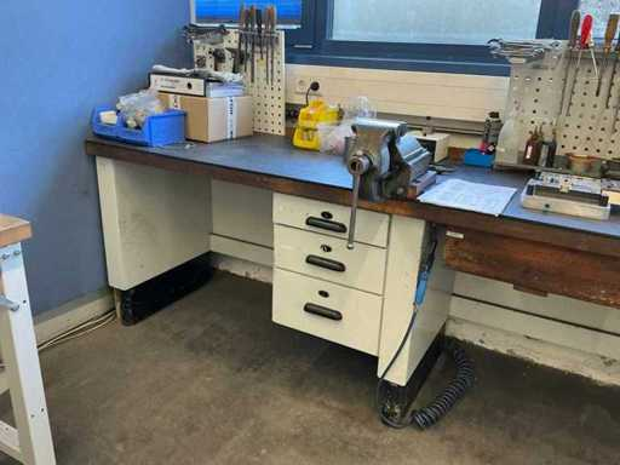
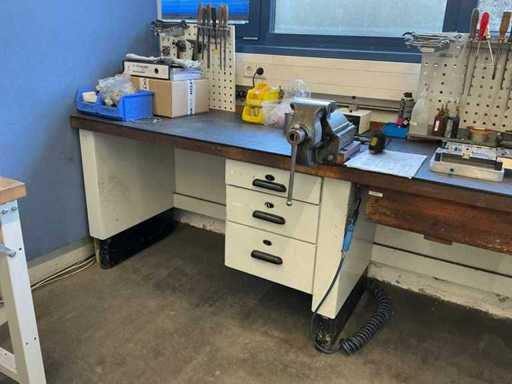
+ tape measure (382, 140)
